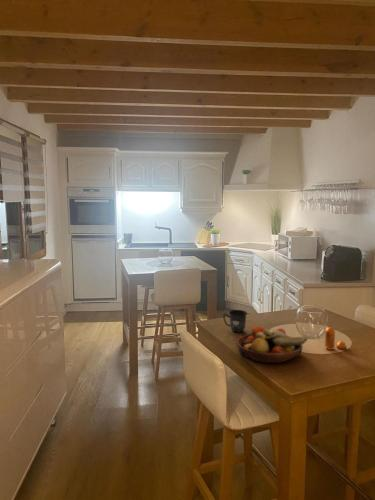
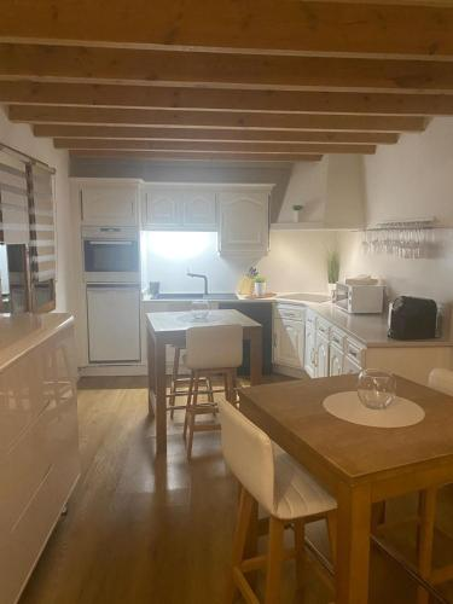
- mug (234, 321)
- pepper shaker (334, 337)
- fruit bowl (269, 340)
